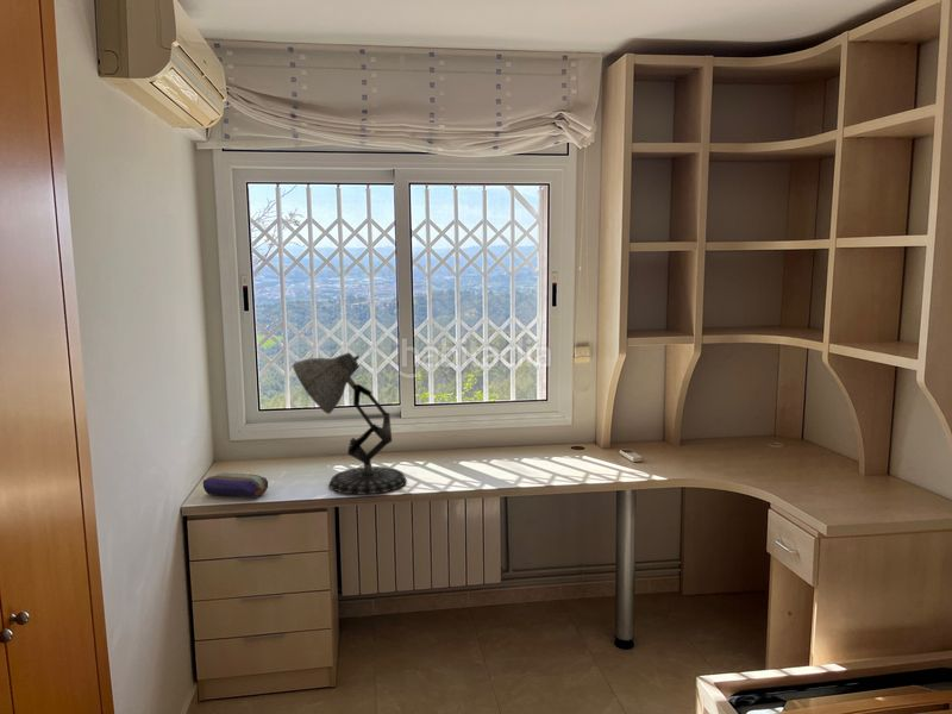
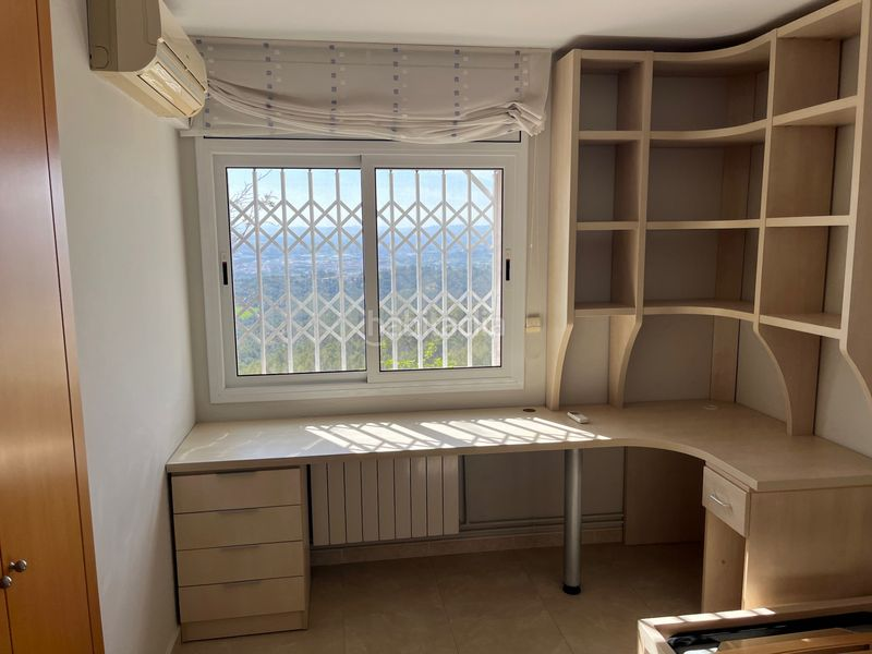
- desk lamp (359, 412)
- pencil case (236, 484)
